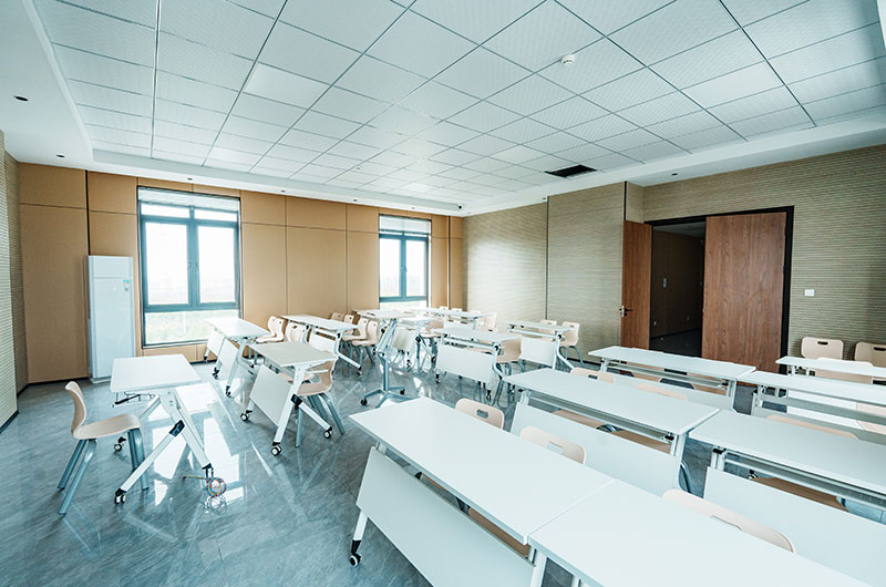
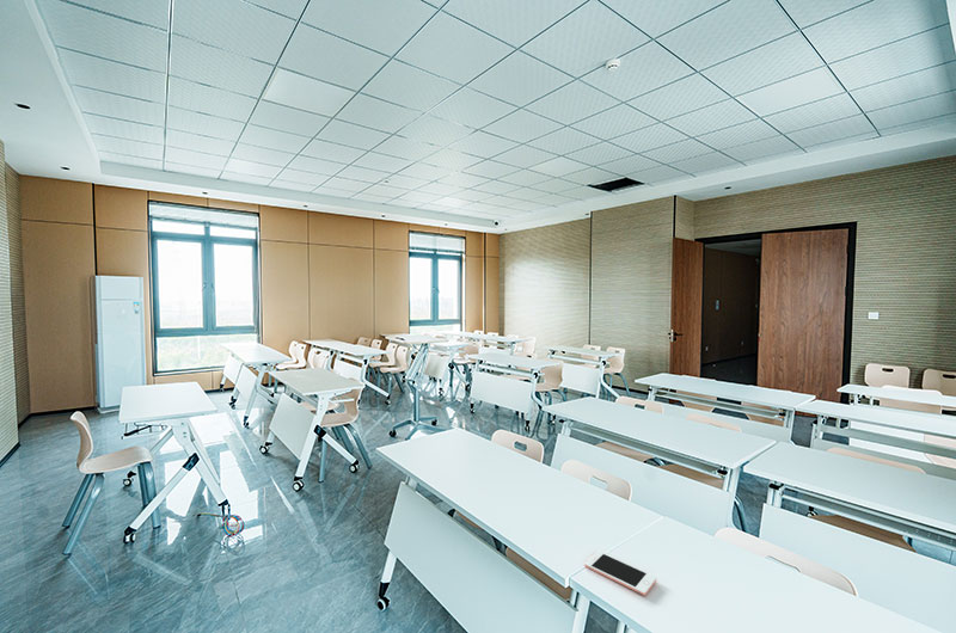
+ cell phone (619, 571)
